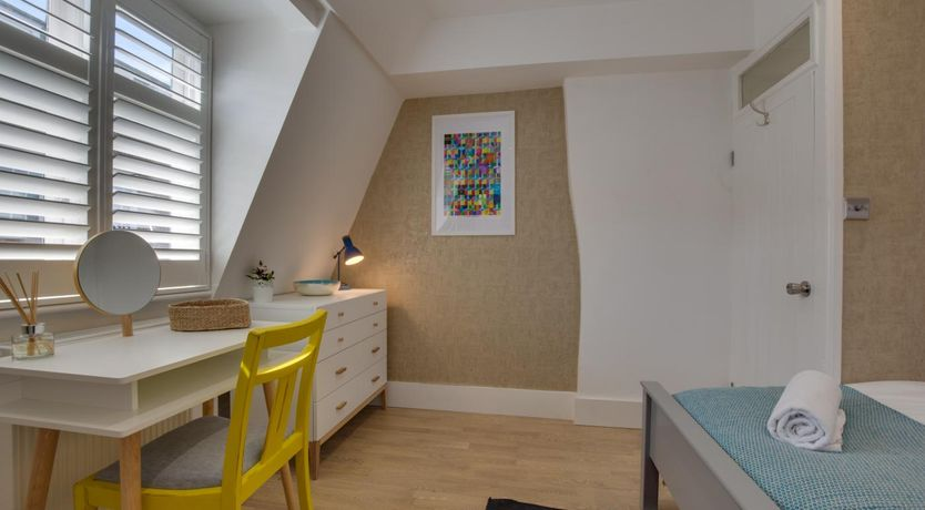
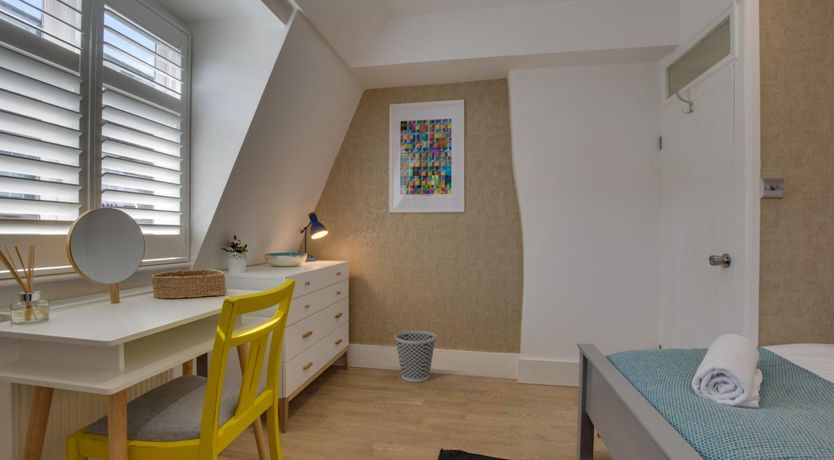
+ wastebasket (415, 356)
